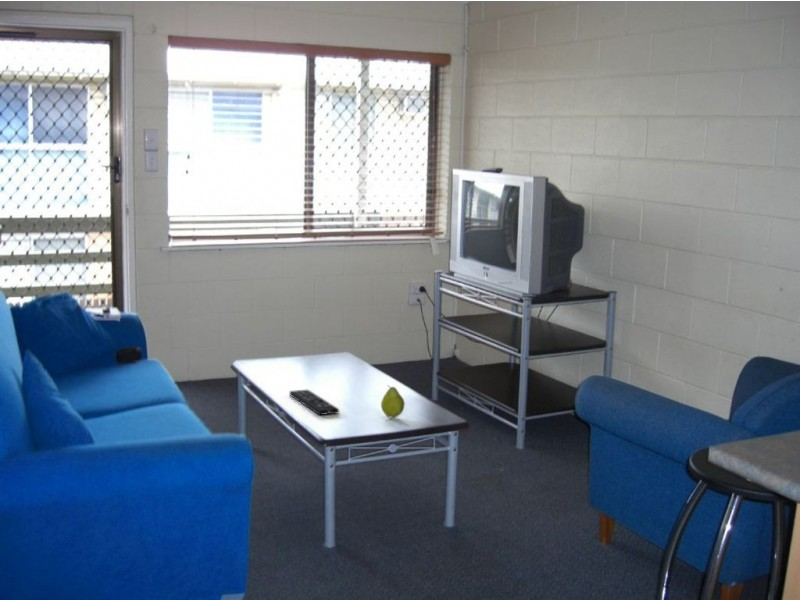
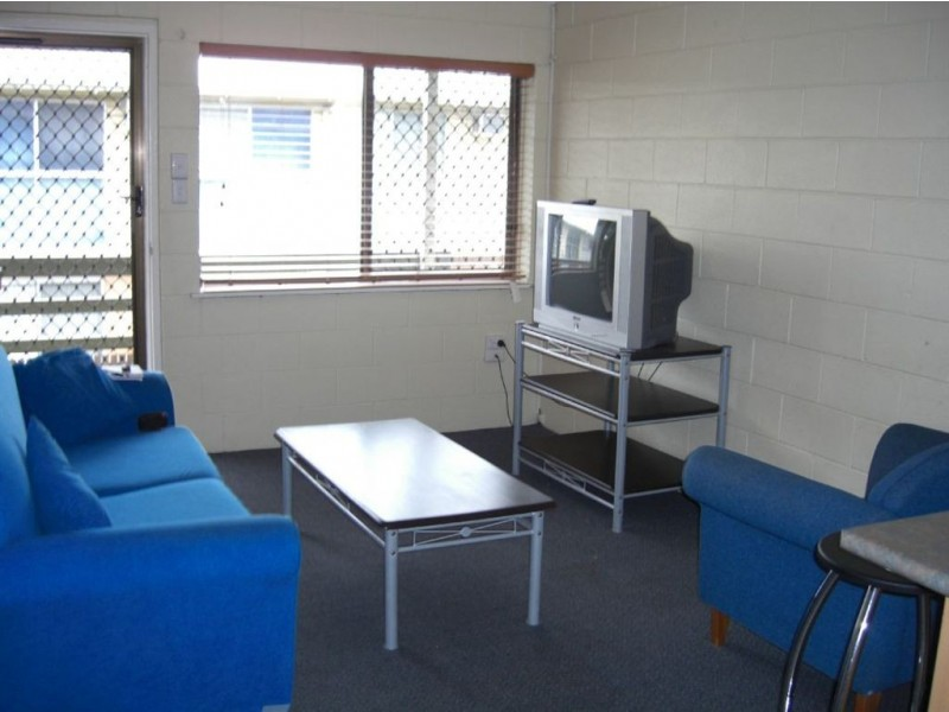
- fruit (392, 401)
- remote control (313, 401)
